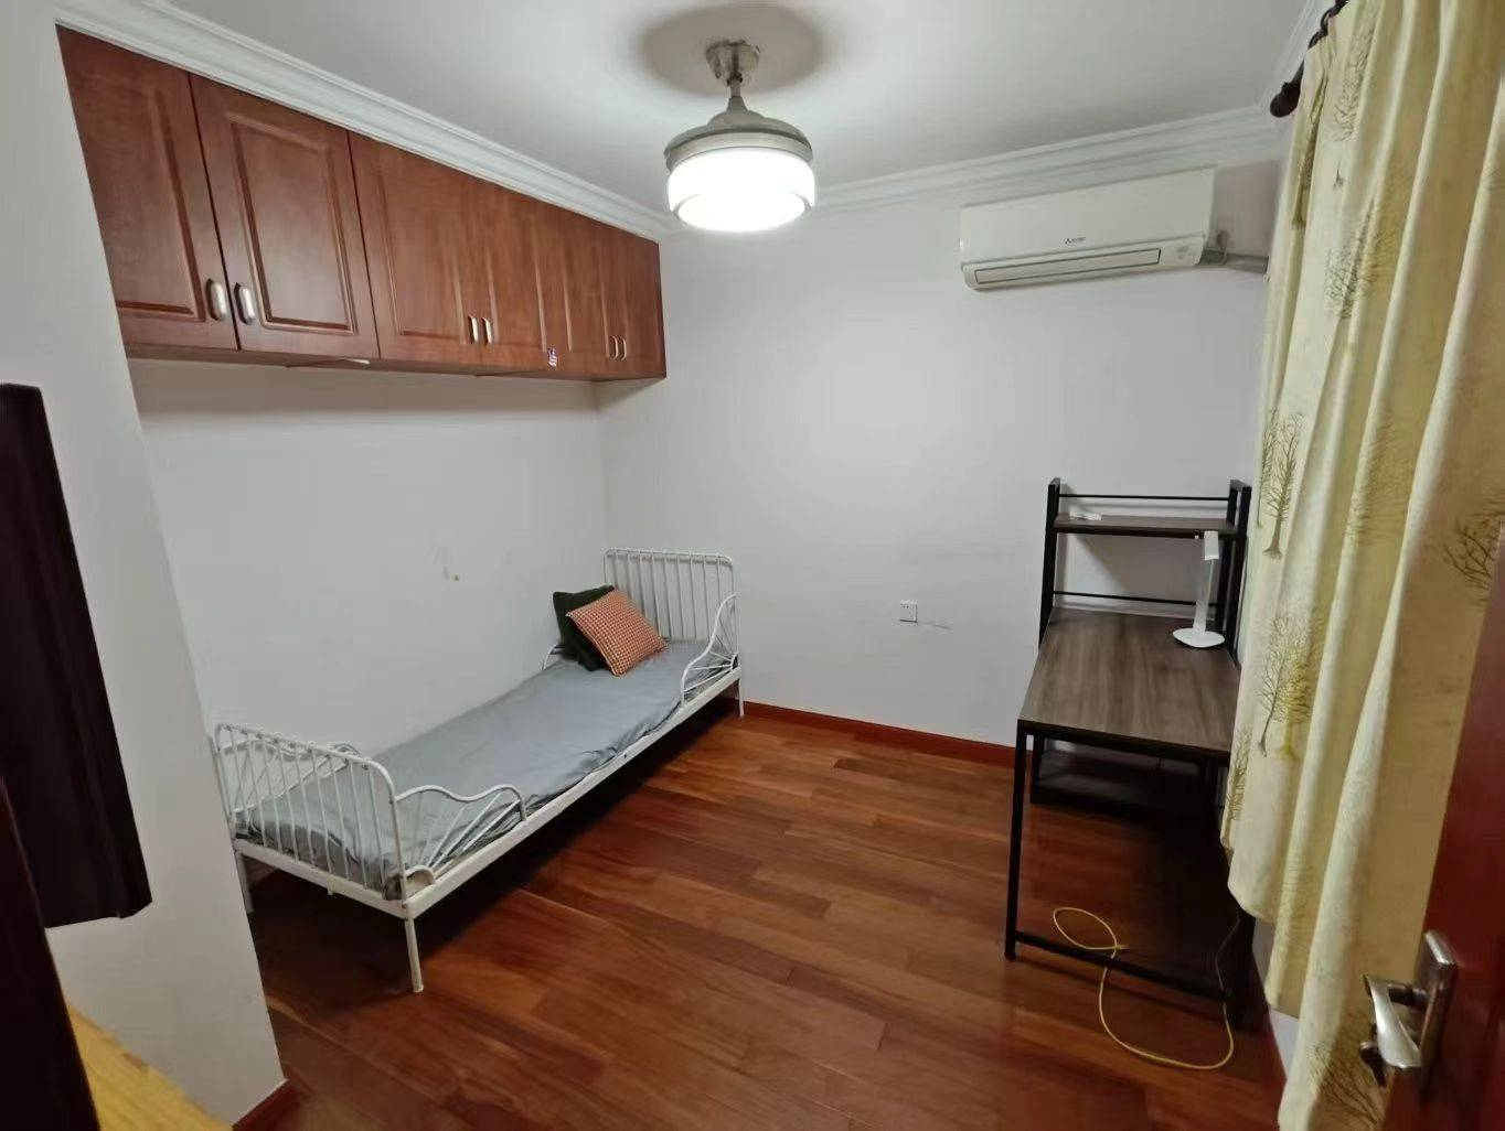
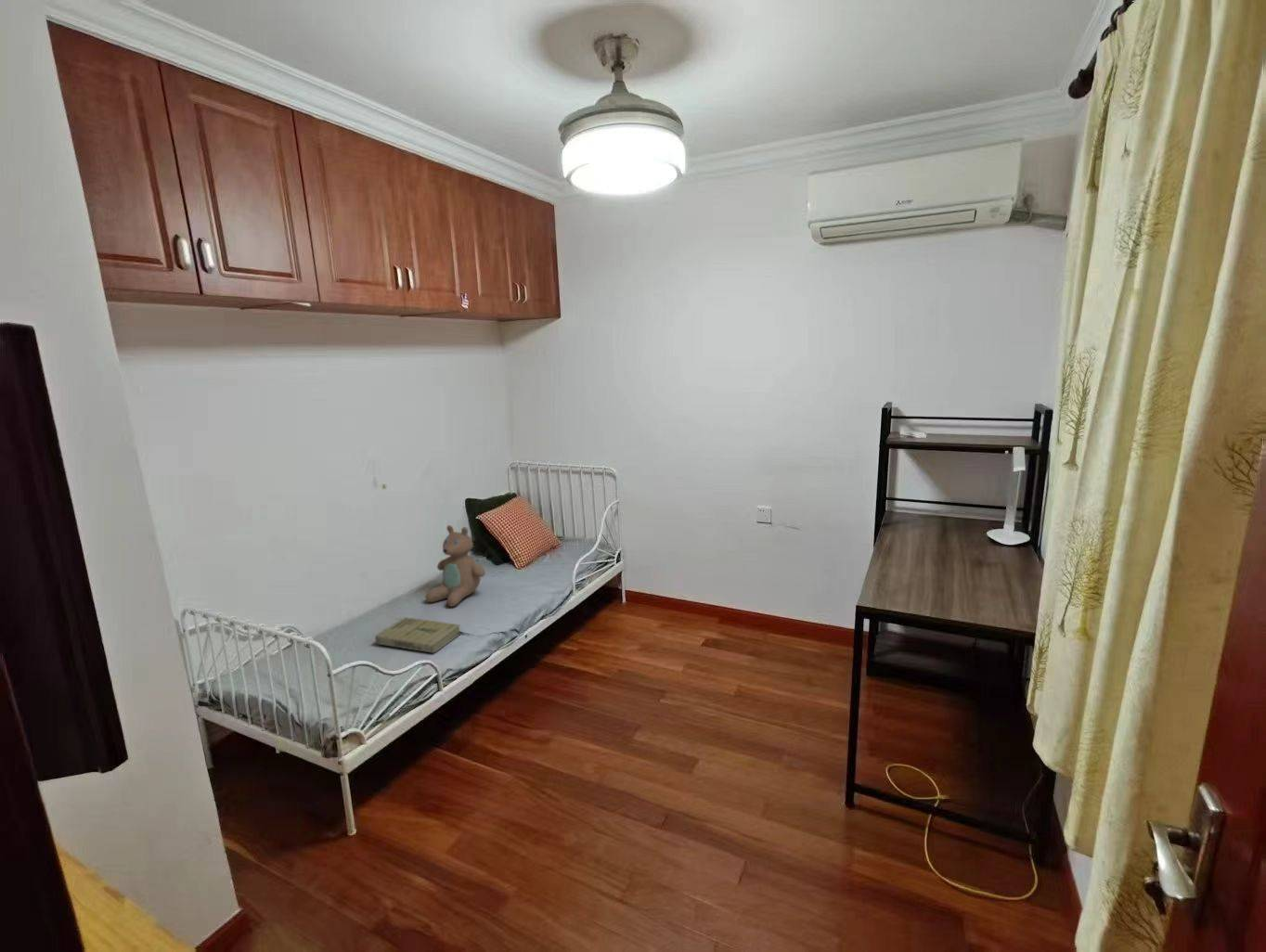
+ book (419, 635)
+ teddy bear (452, 563)
